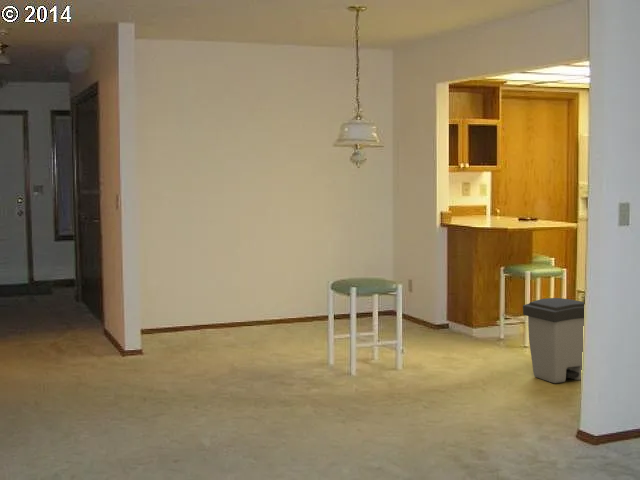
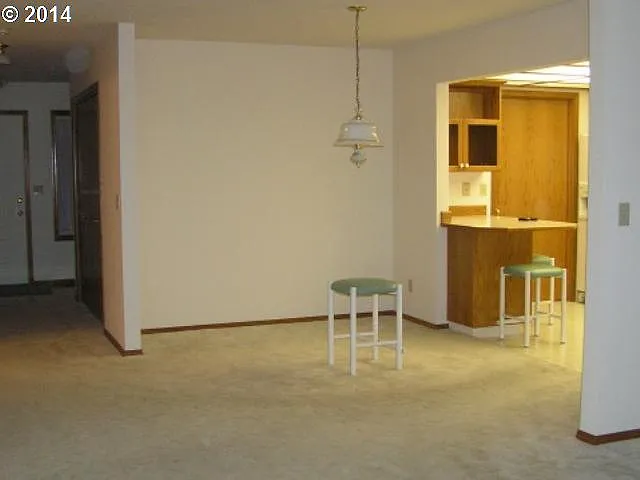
- trash can (560, 339)
